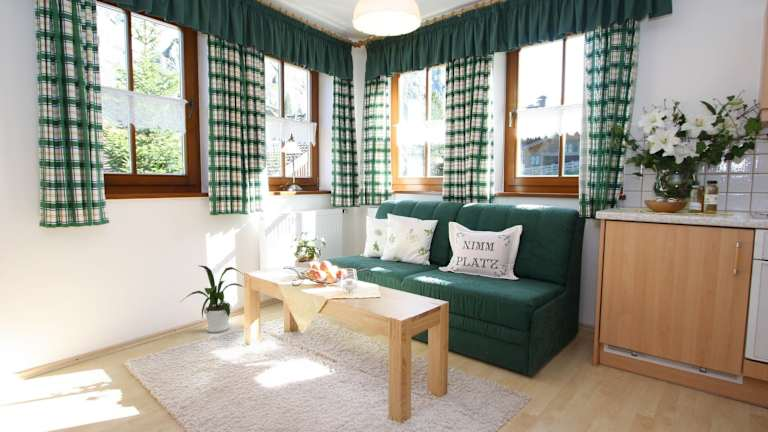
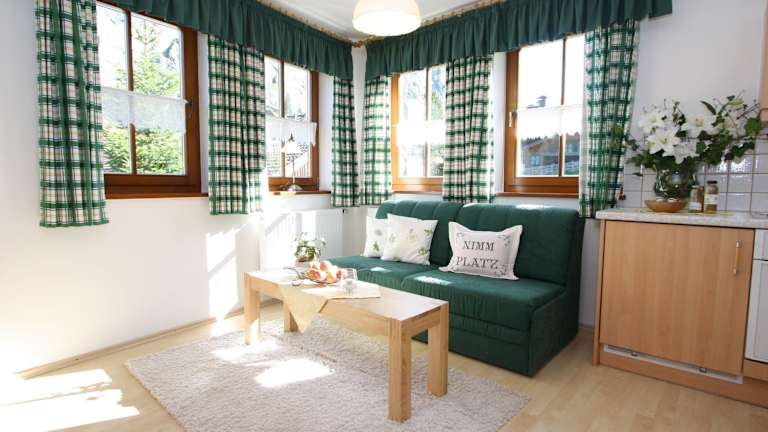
- house plant (216, 296)
